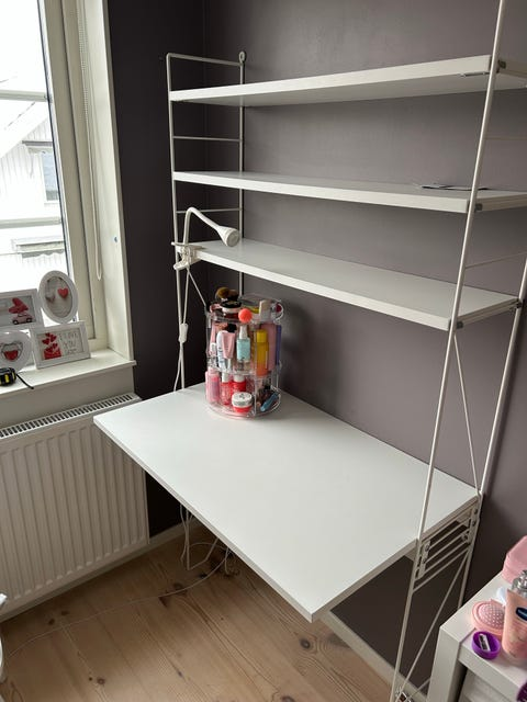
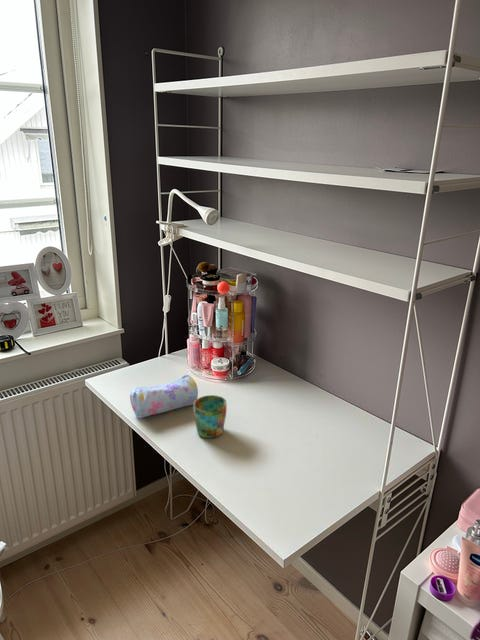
+ mug (207, 414)
+ pencil case (164, 396)
